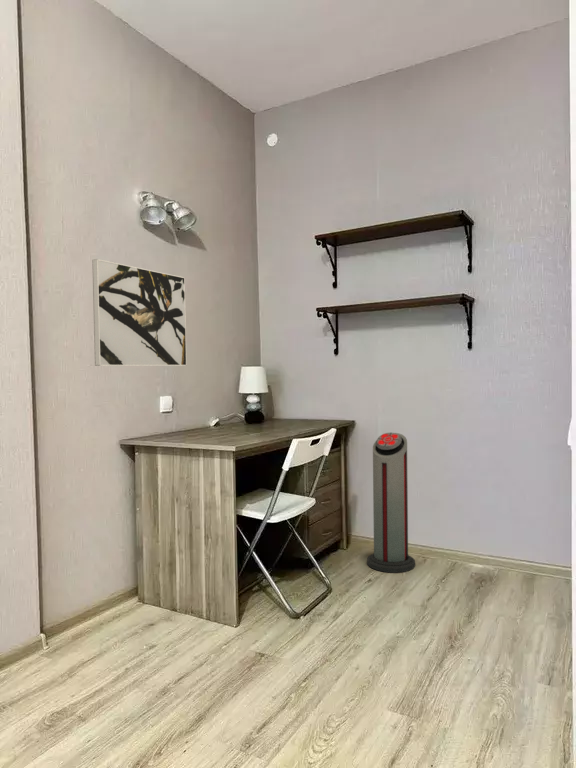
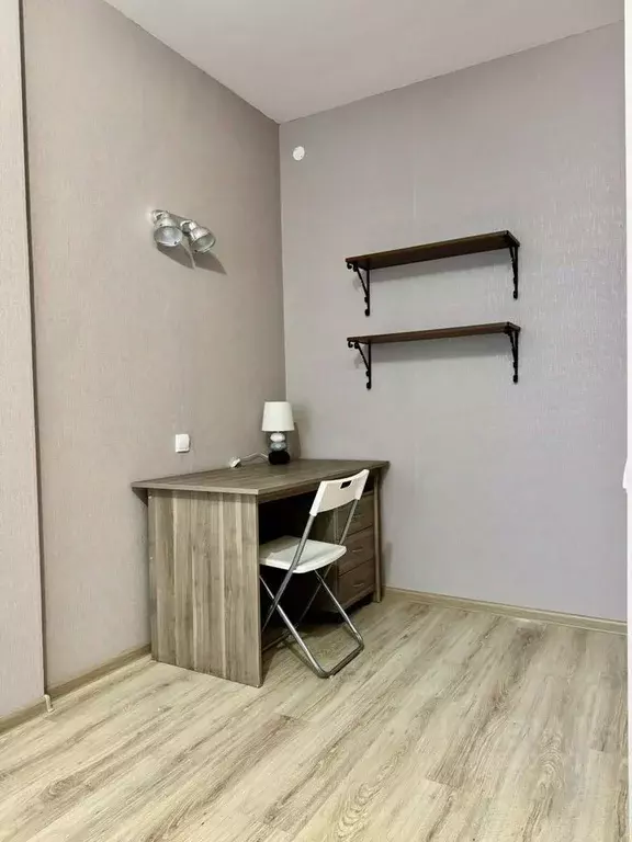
- air purifier (390, 498)
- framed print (143, 317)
